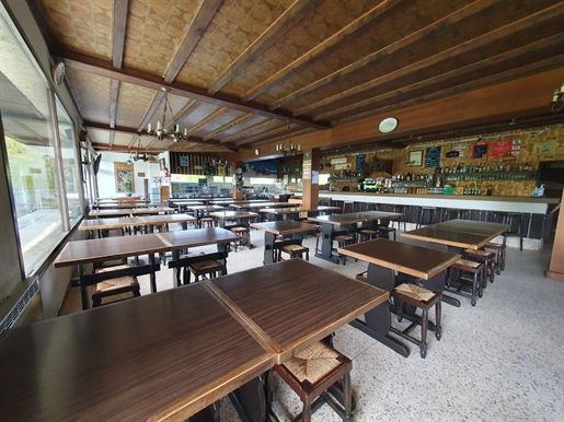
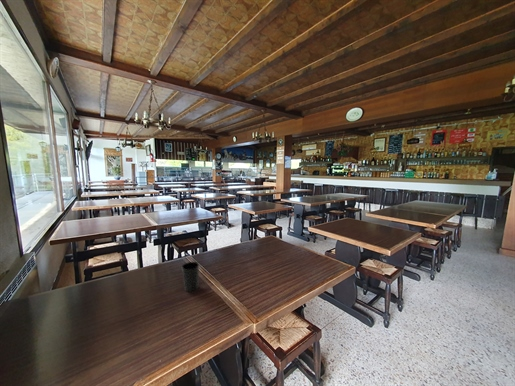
+ cup (190, 276)
